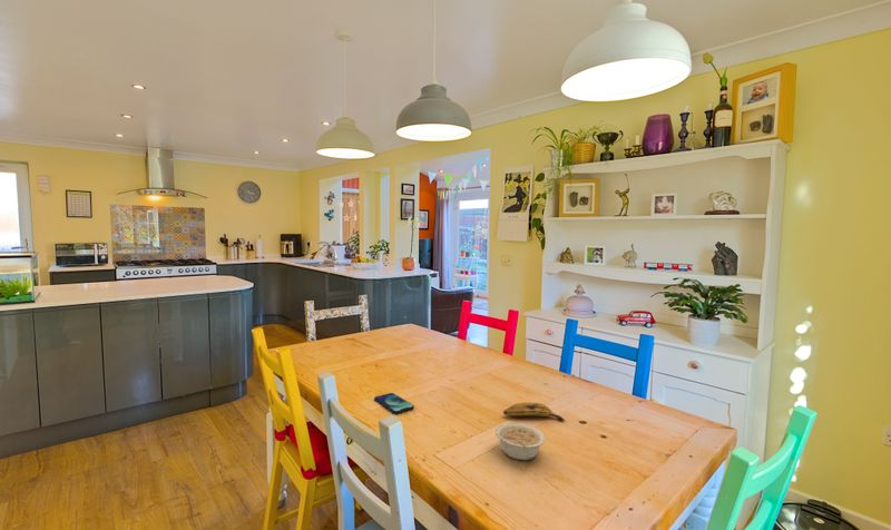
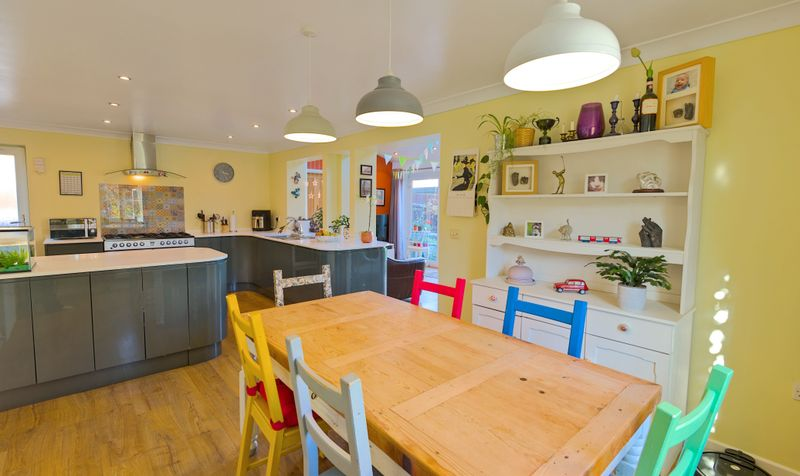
- banana (532, 410)
- legume (520, 441)
- smartphone (393, 402)
